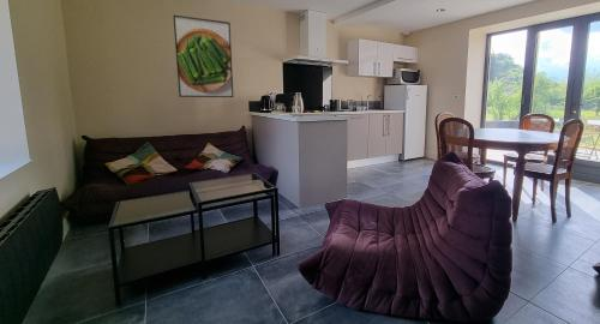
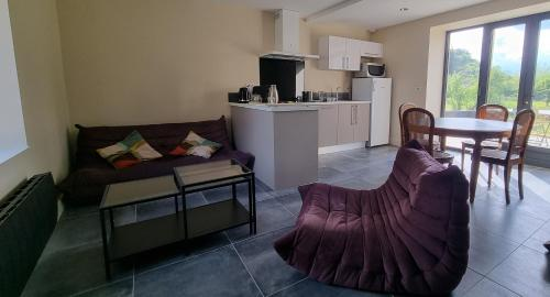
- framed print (204, 59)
